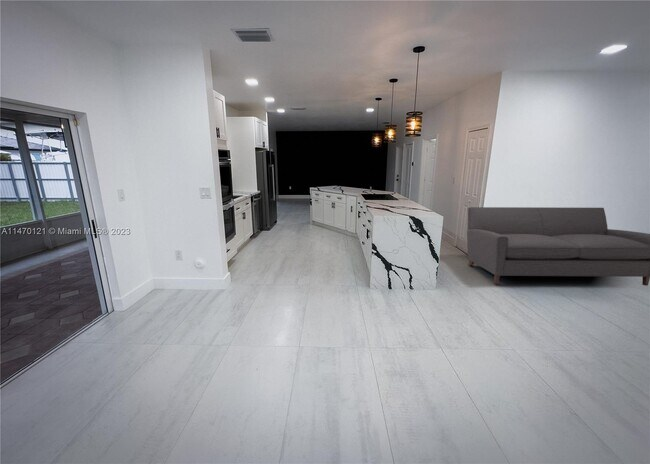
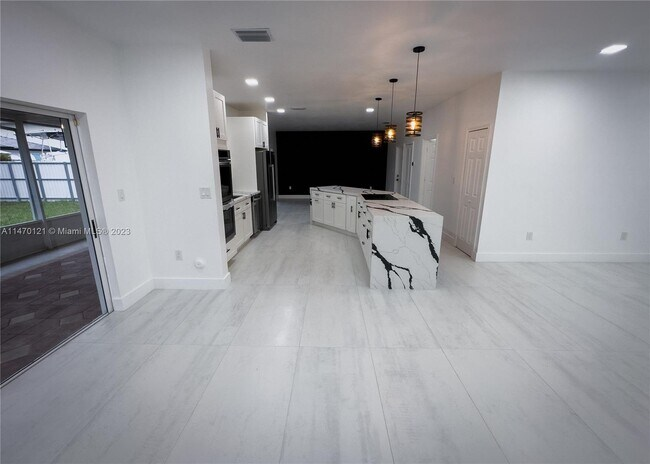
- sofa (552, 243)
